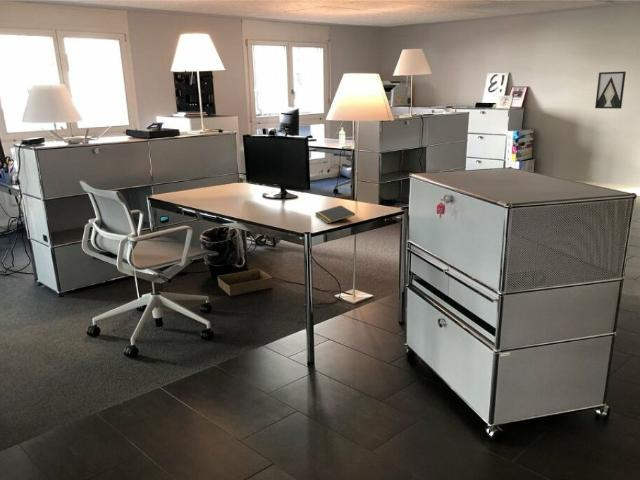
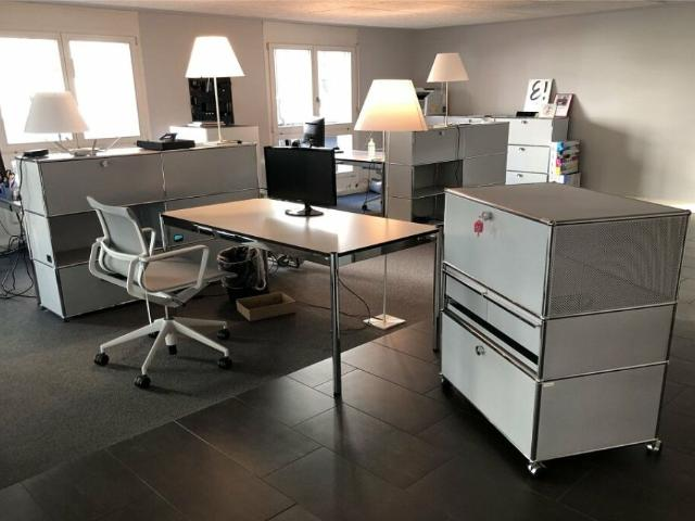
- notepad (334, 214)
- wall art (610, 90)
